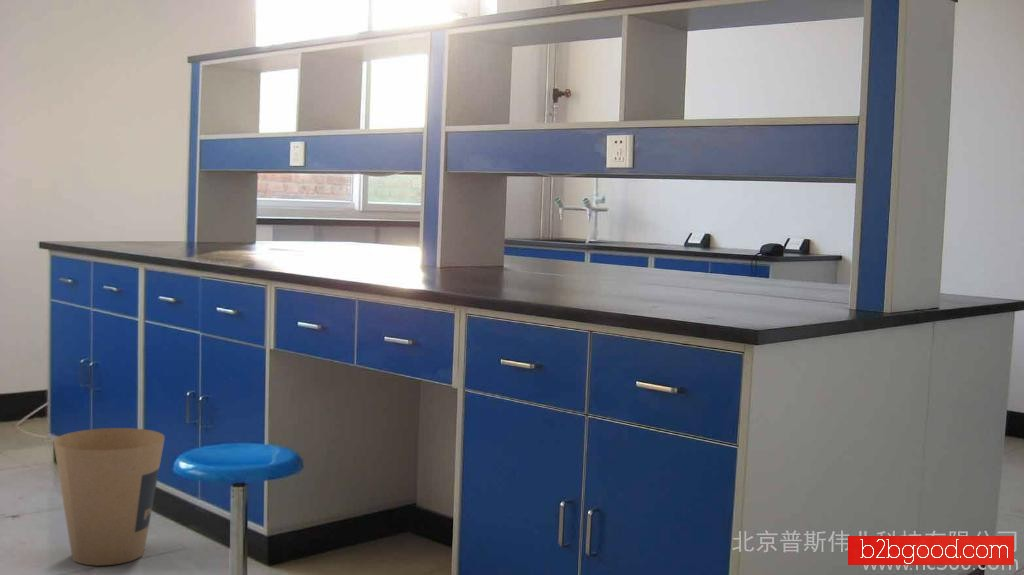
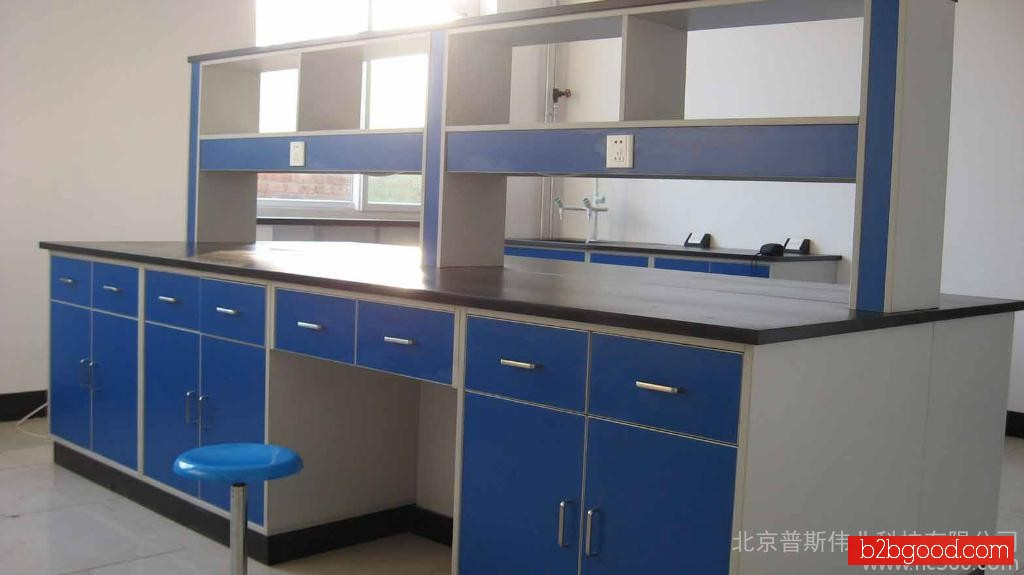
- trash can (109, 496)
